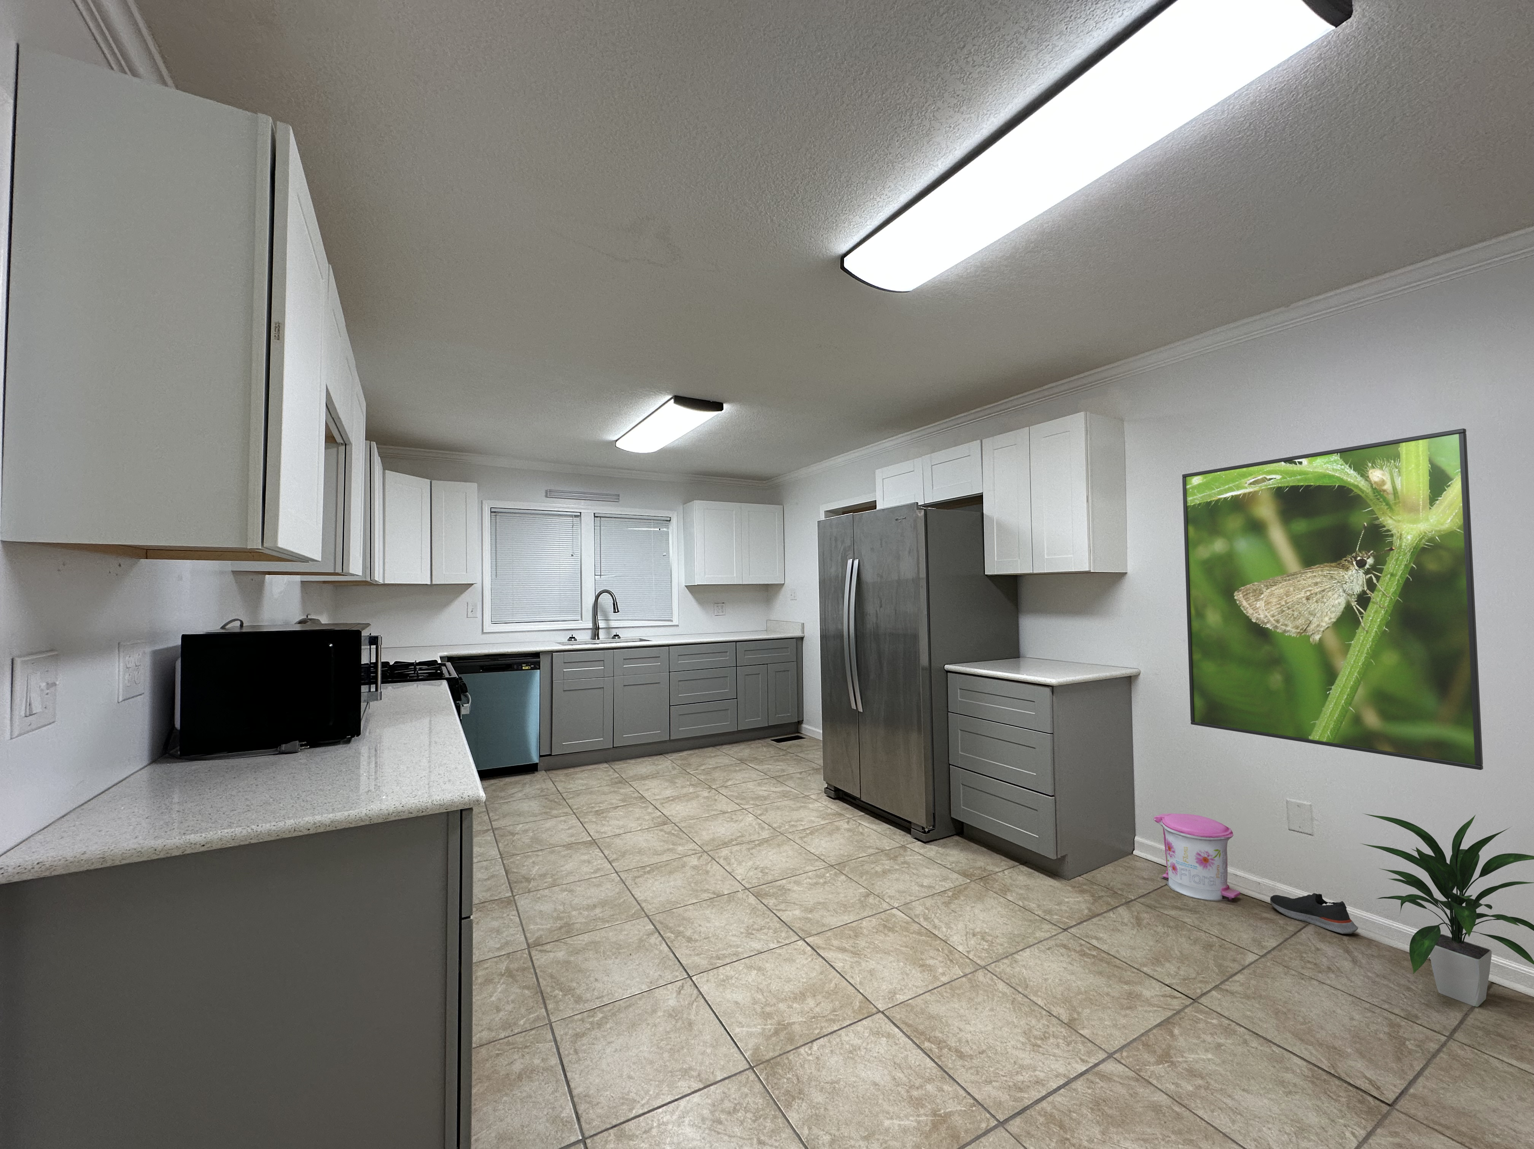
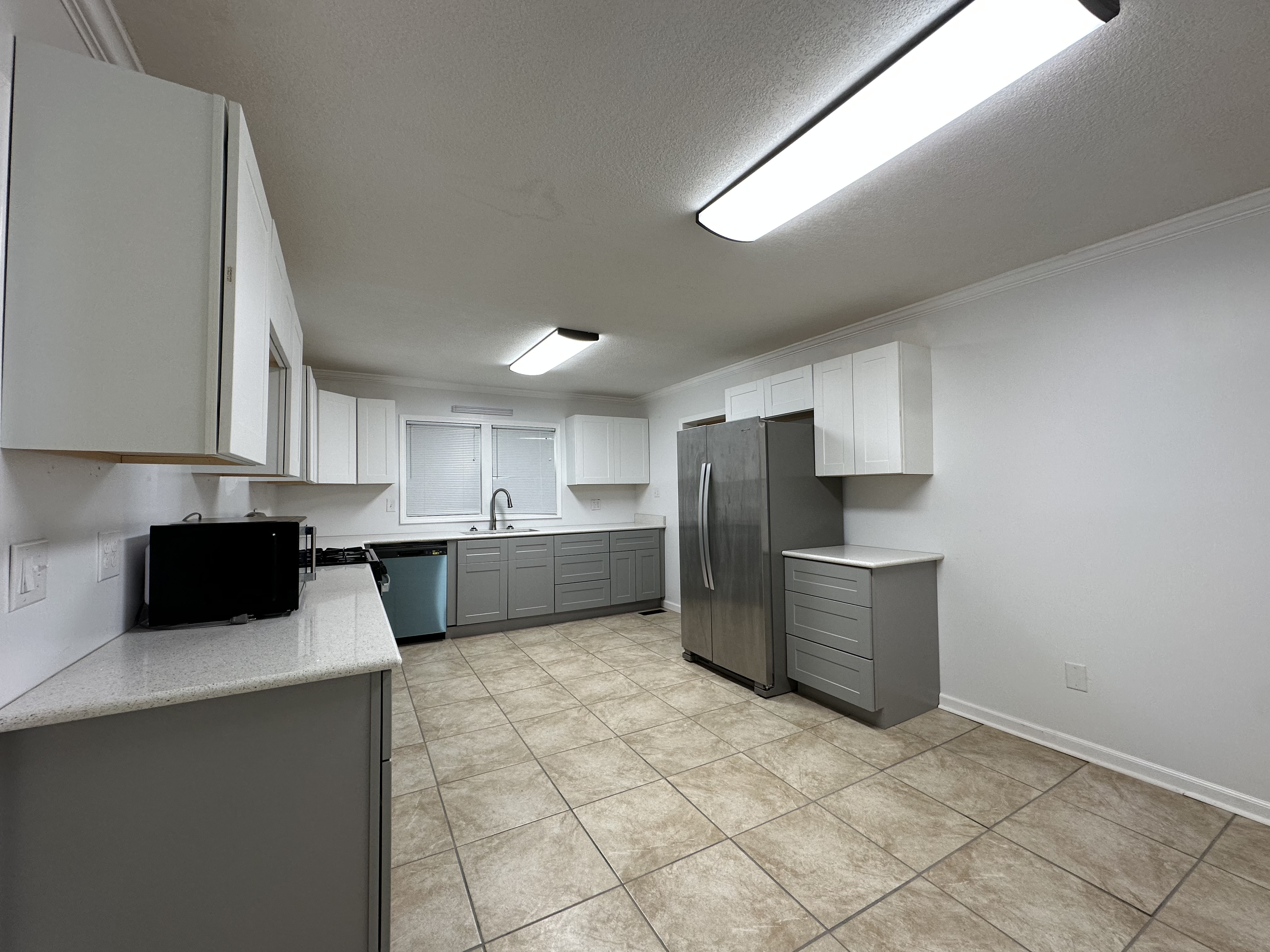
- indoor plant (1449, 903)
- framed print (1308, 599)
- shoe (1312, 905)
- trash can (1195, 853)
